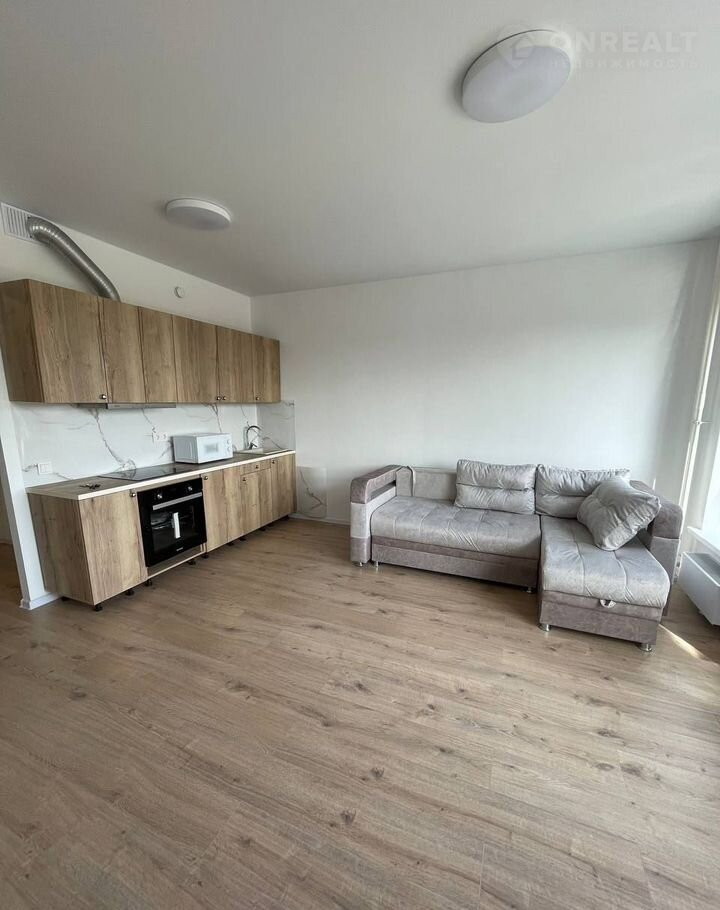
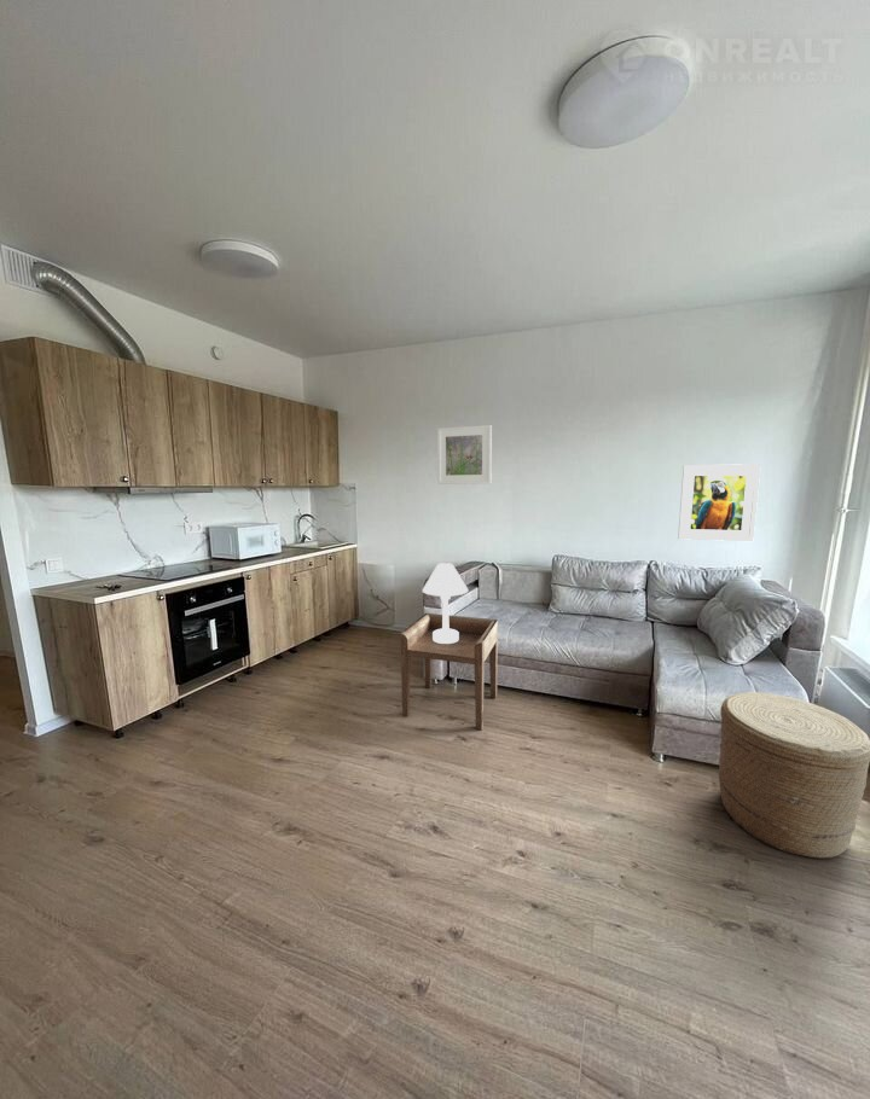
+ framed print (717, 502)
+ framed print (464, 455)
+ basket (784, 768)
+ lamp (445, 601)
+ side table (451, 661)
